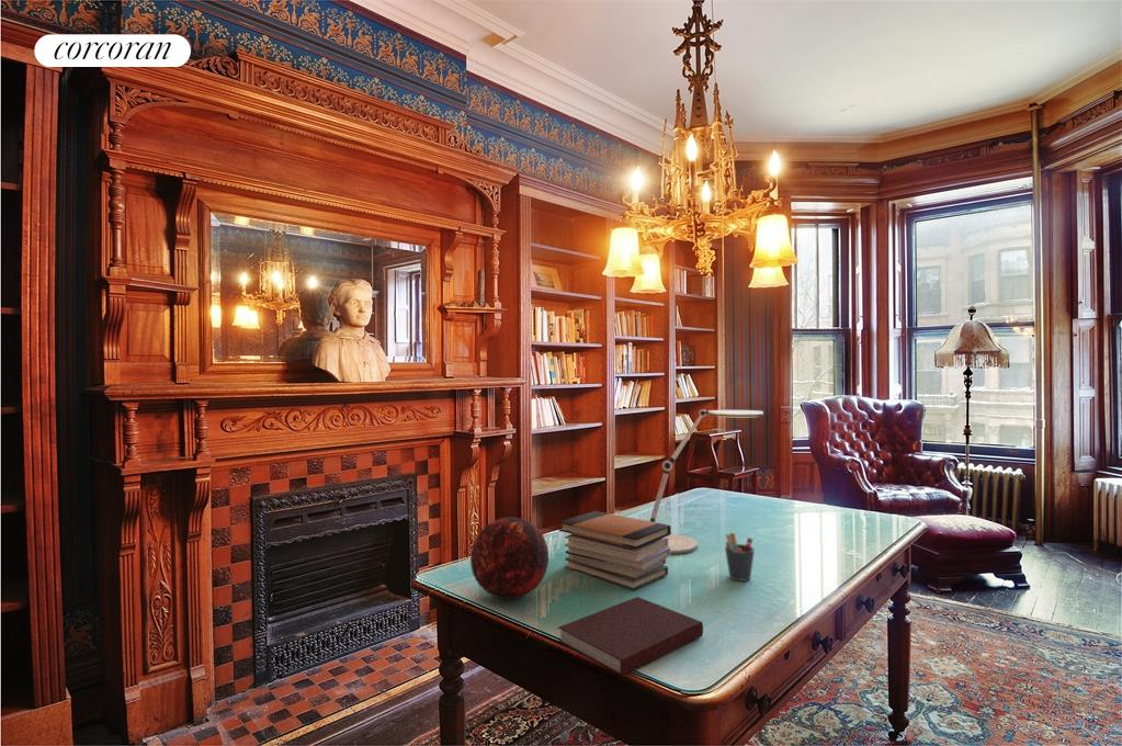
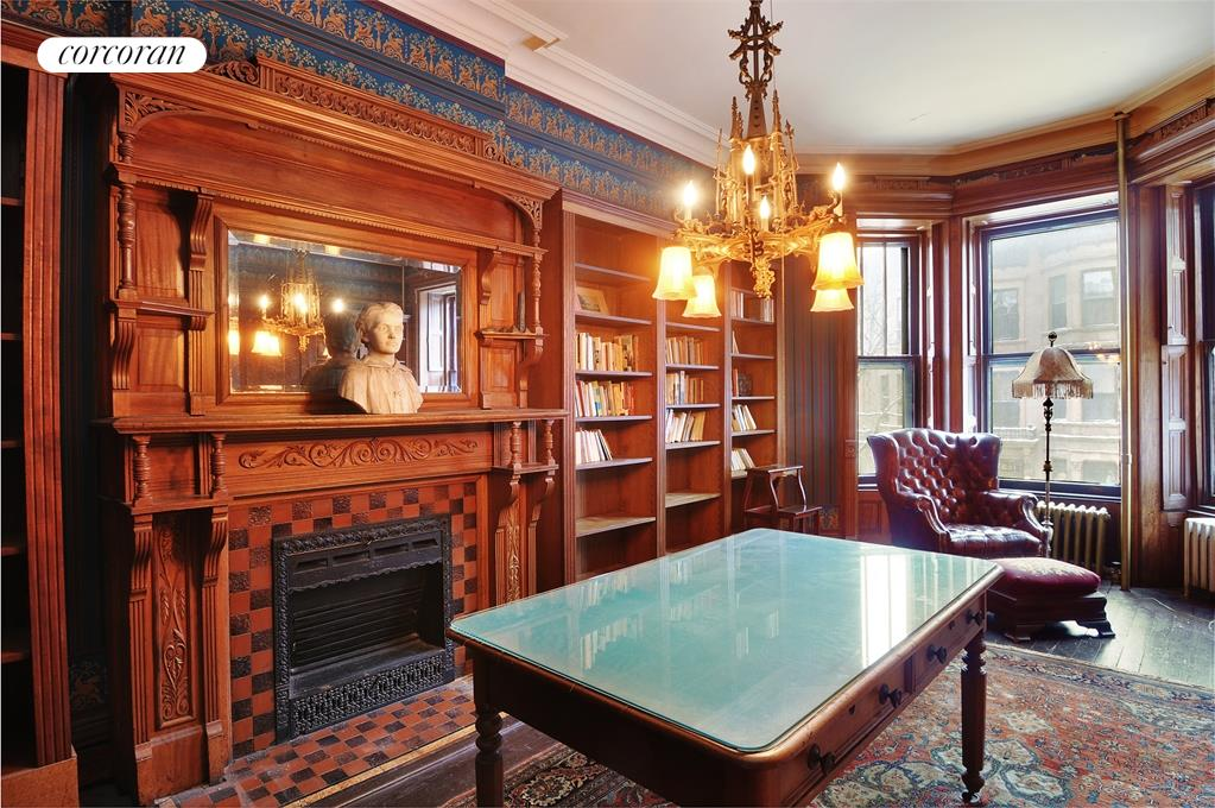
- notebook (631, 631)
- decorative orb (510, 557)
- book stack (615, 547)
- pen holder (739, 554)
- desk lamp (672, 466)
